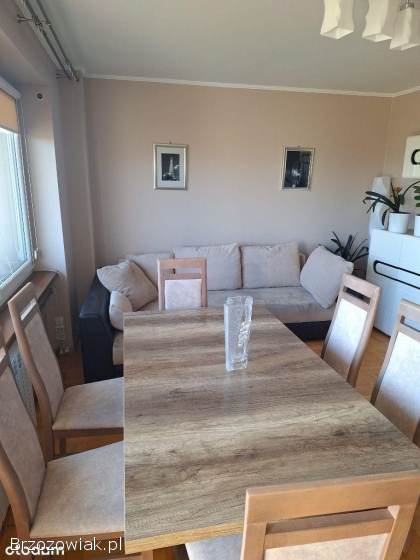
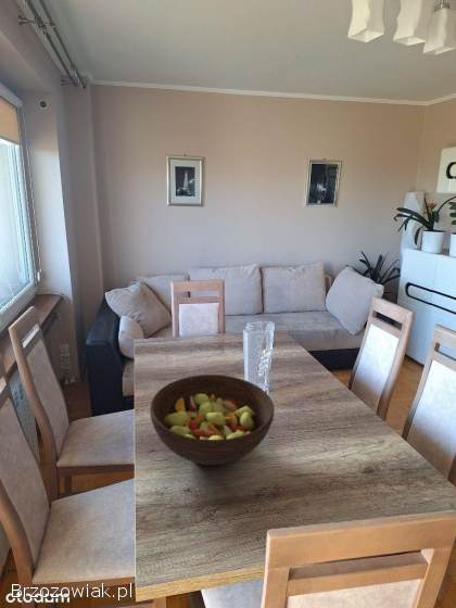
+ fruit bowl (212, 427)
